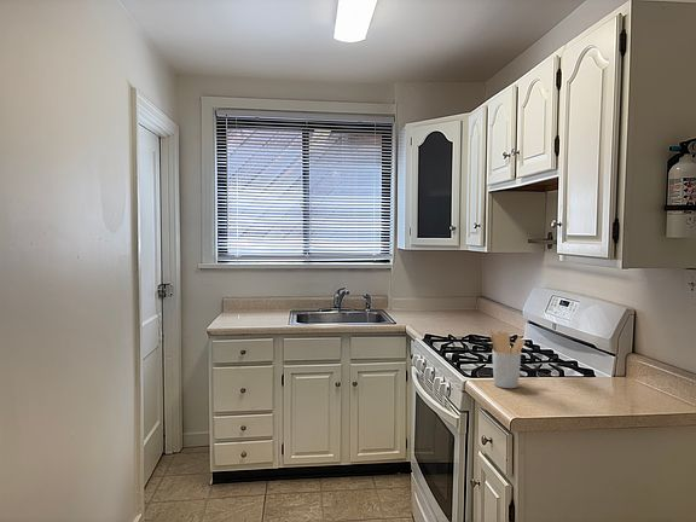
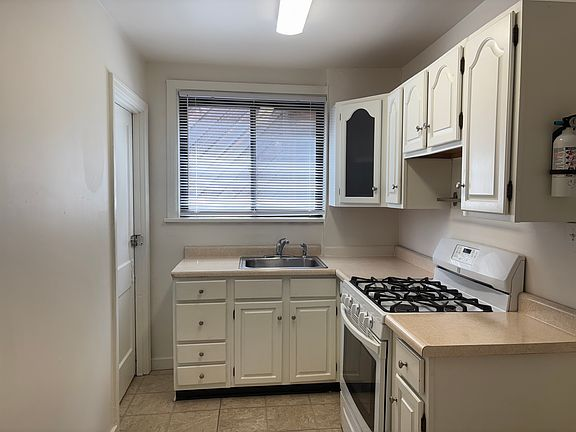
- utensil holder (503, 358)
